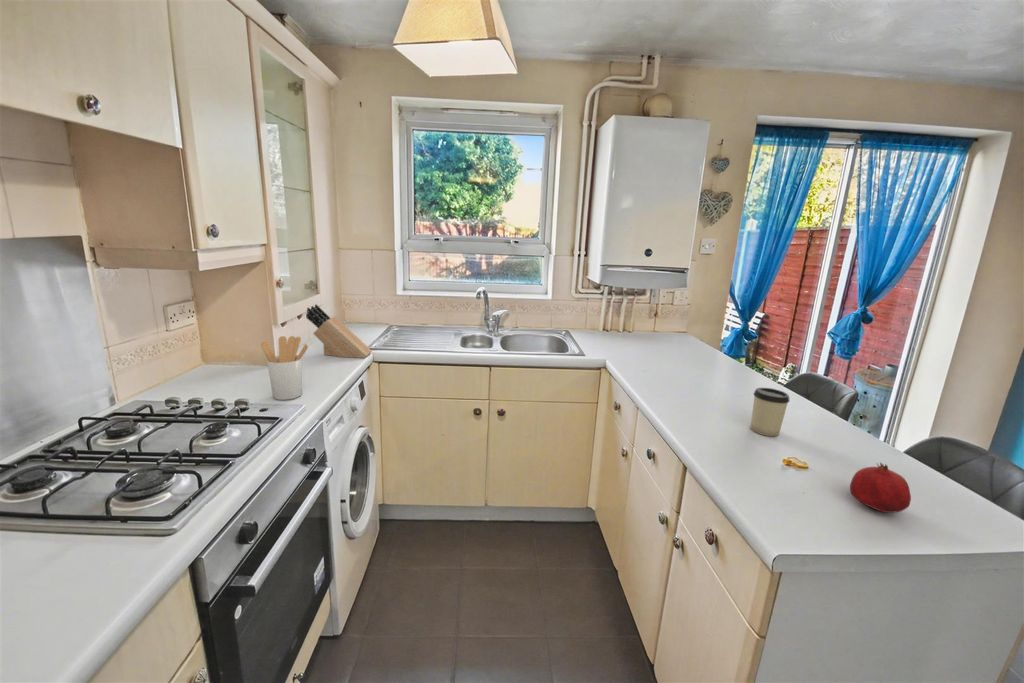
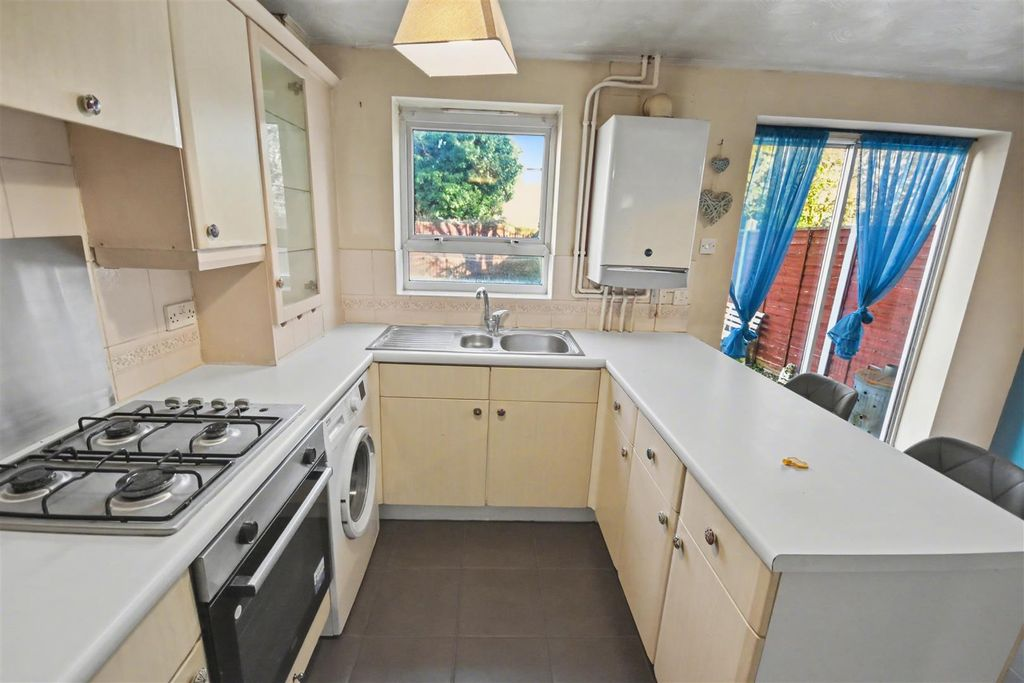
- knife block (338, 330)
- cup (768, 411)
- utensil holder (287, 365)
- fruit (881, 485)
